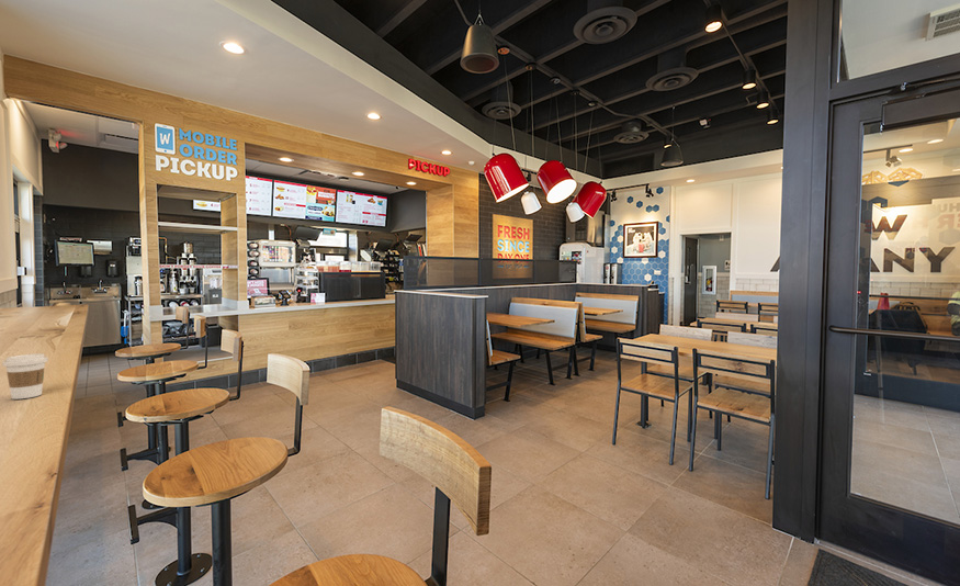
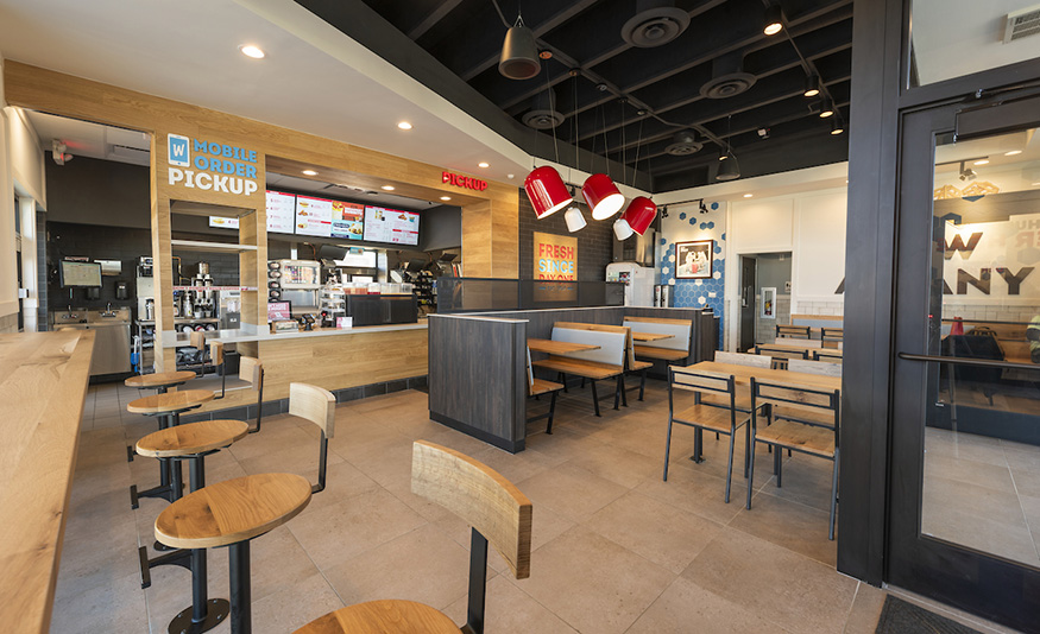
- coffee cup (25, 375)
